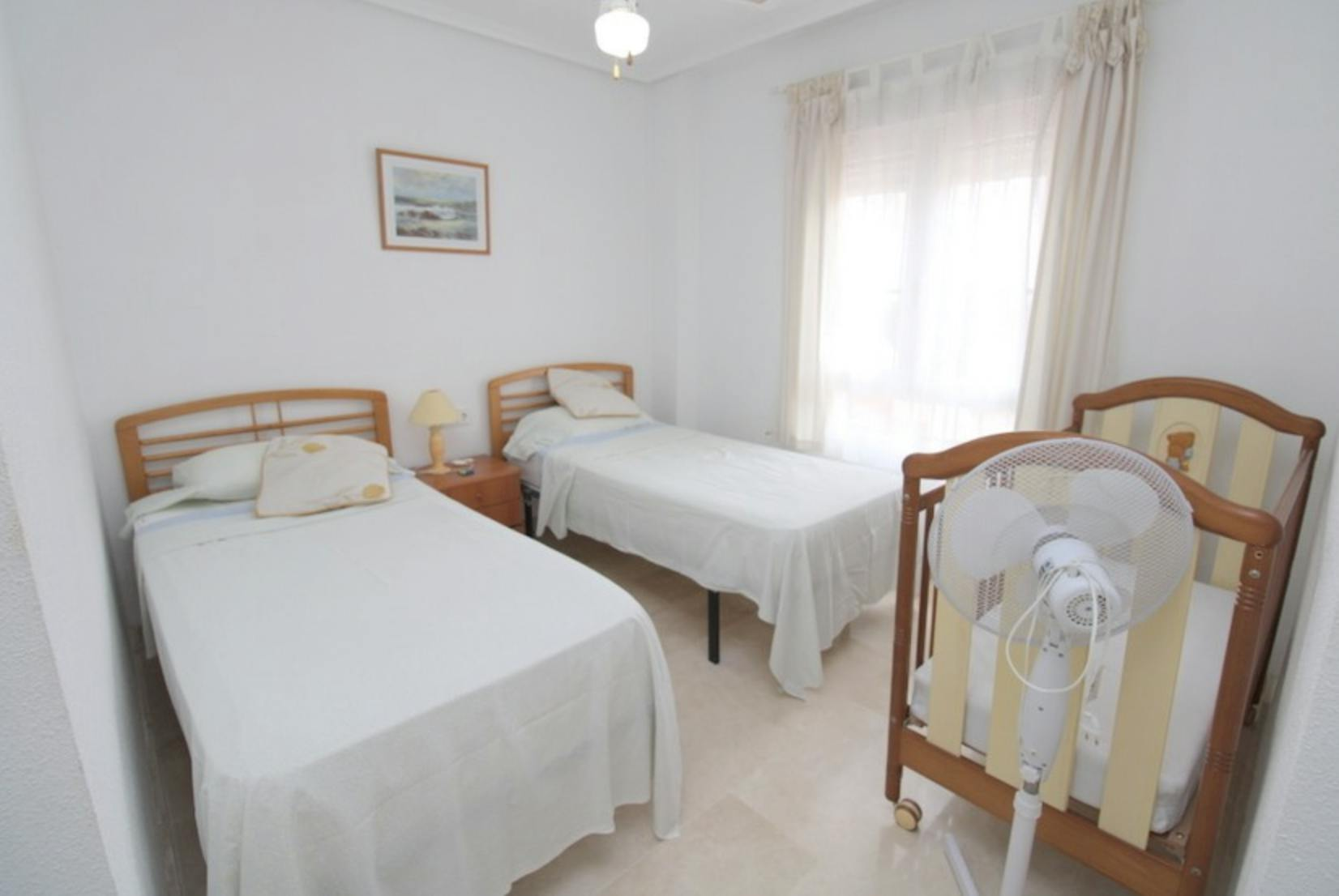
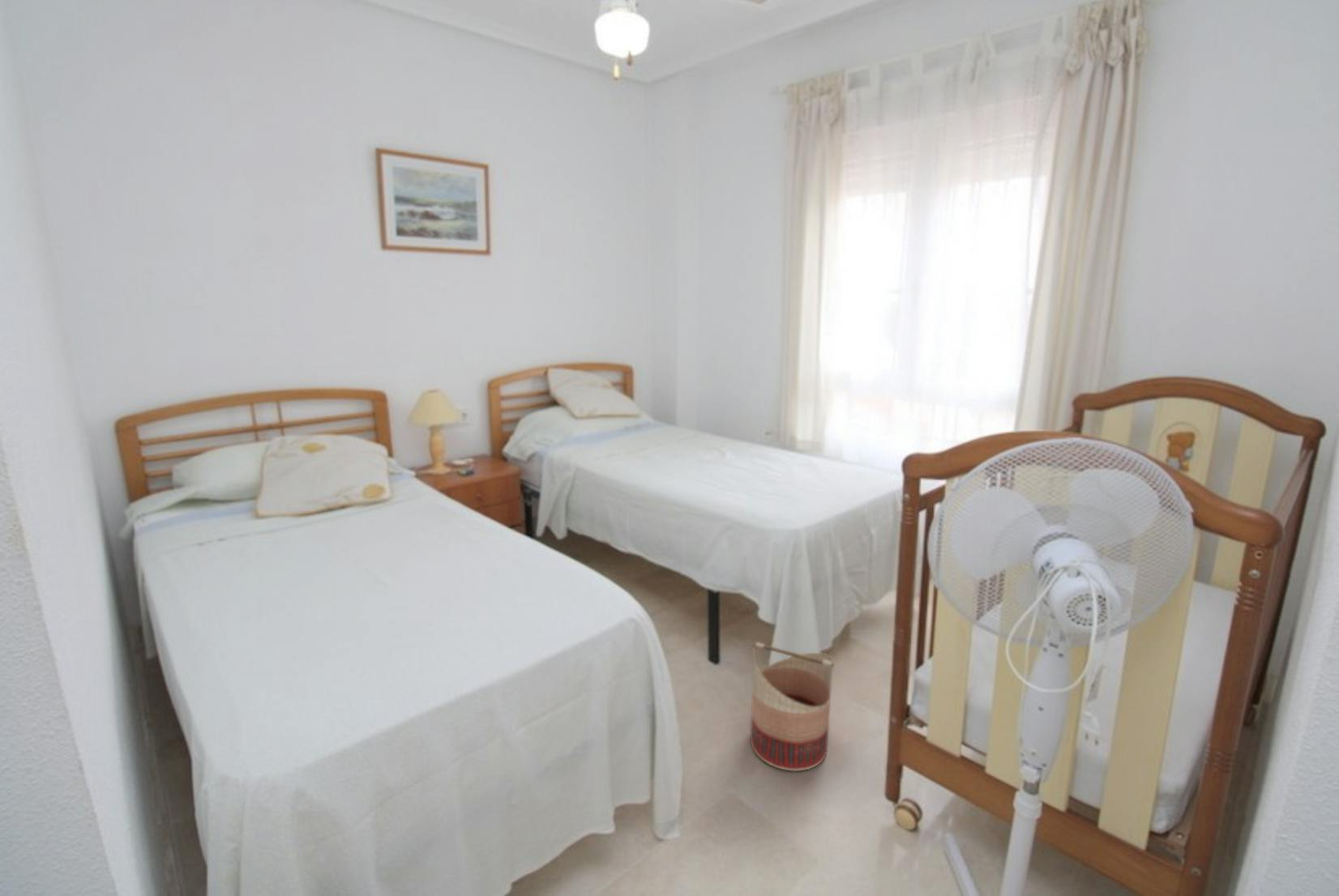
+ basket (790, 699)
